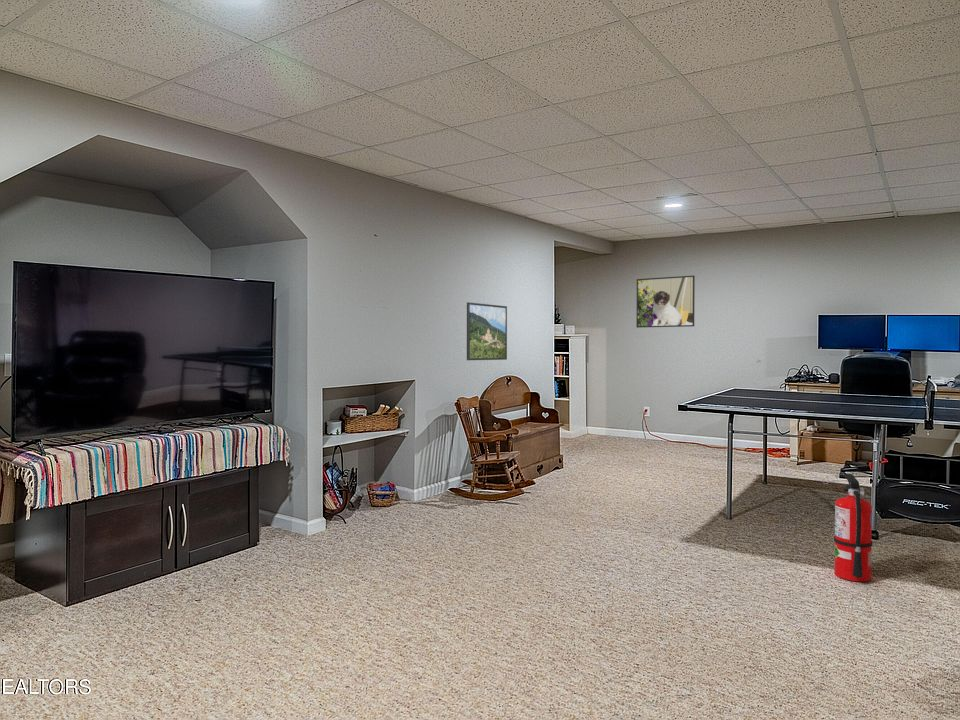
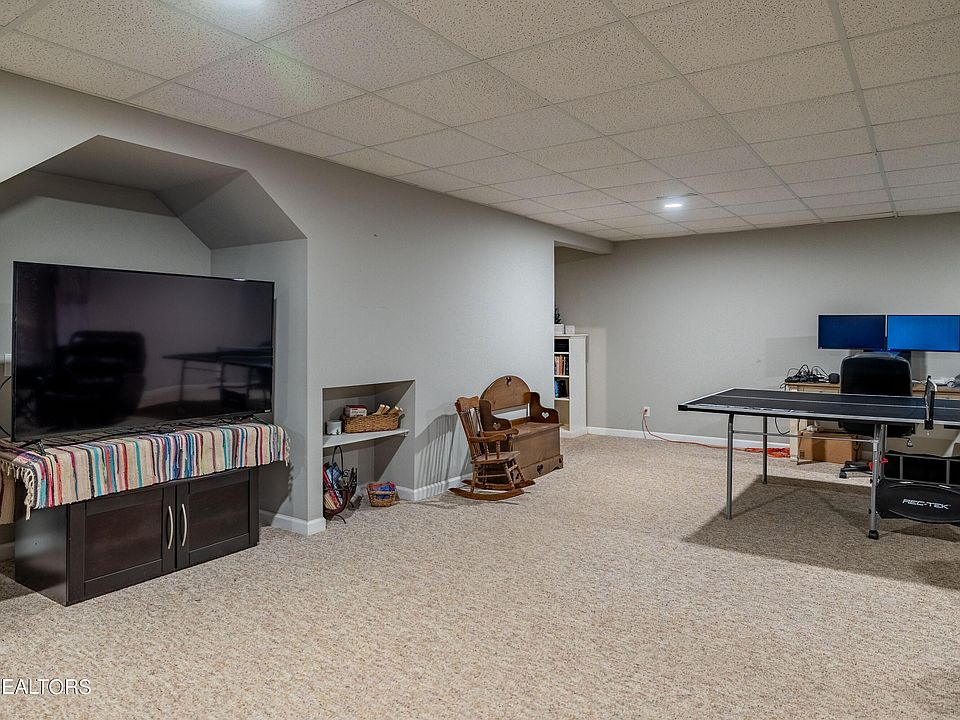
- fire extinguisher (846, 526)
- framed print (487, 332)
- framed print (664, 302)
